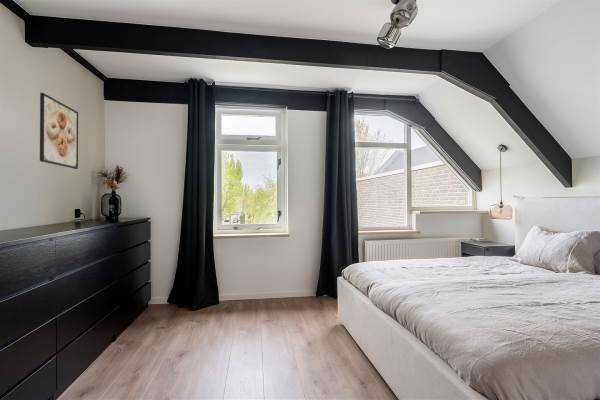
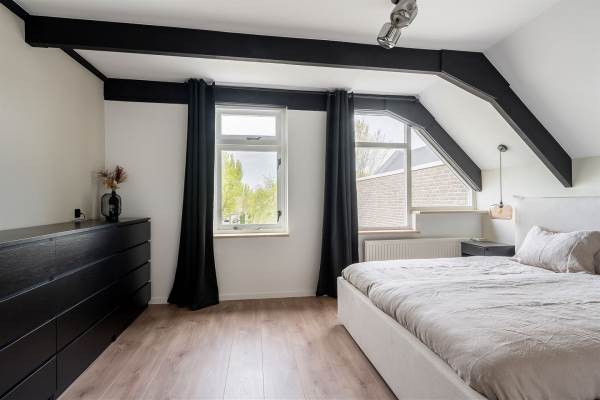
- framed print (60, 134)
